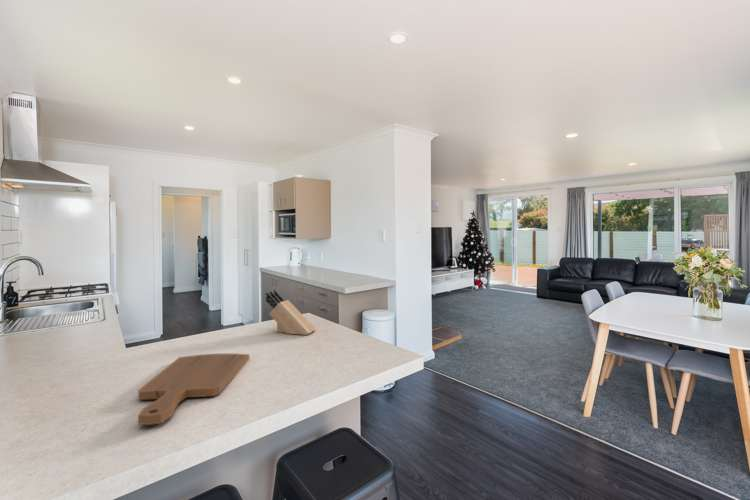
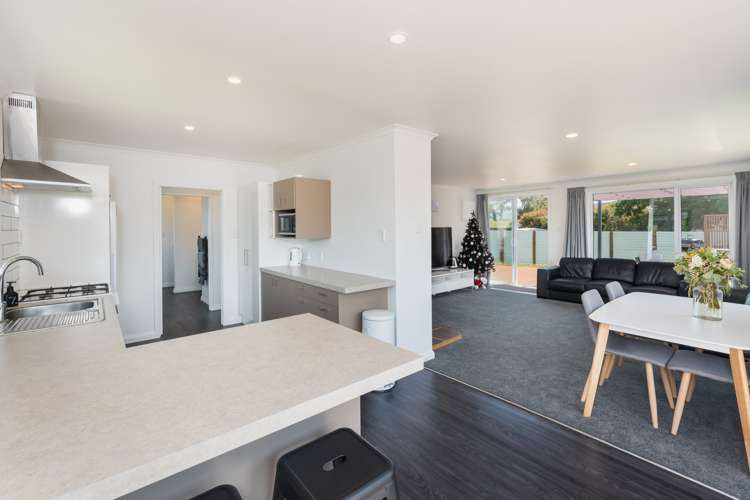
- cutting board (195, 376)
- knife block (289, 311)
